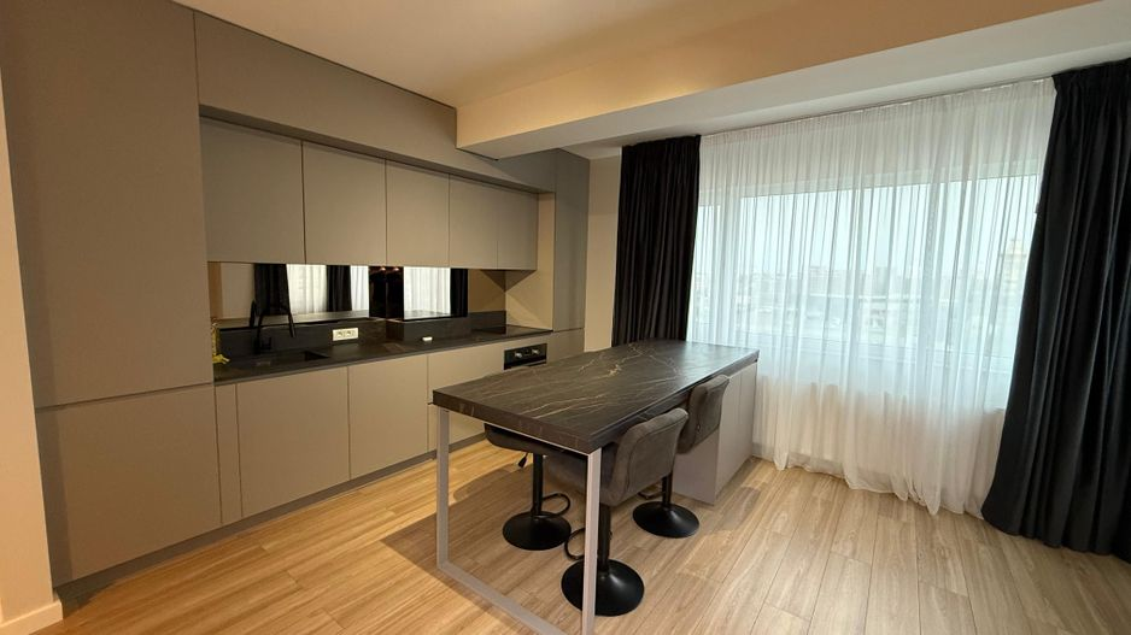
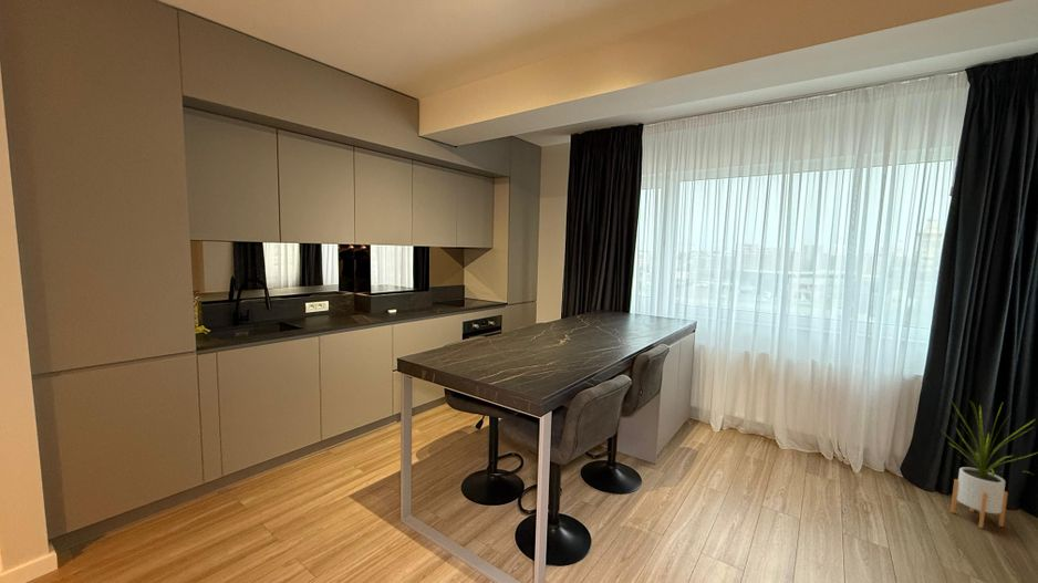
+ house plant (984, 460)
